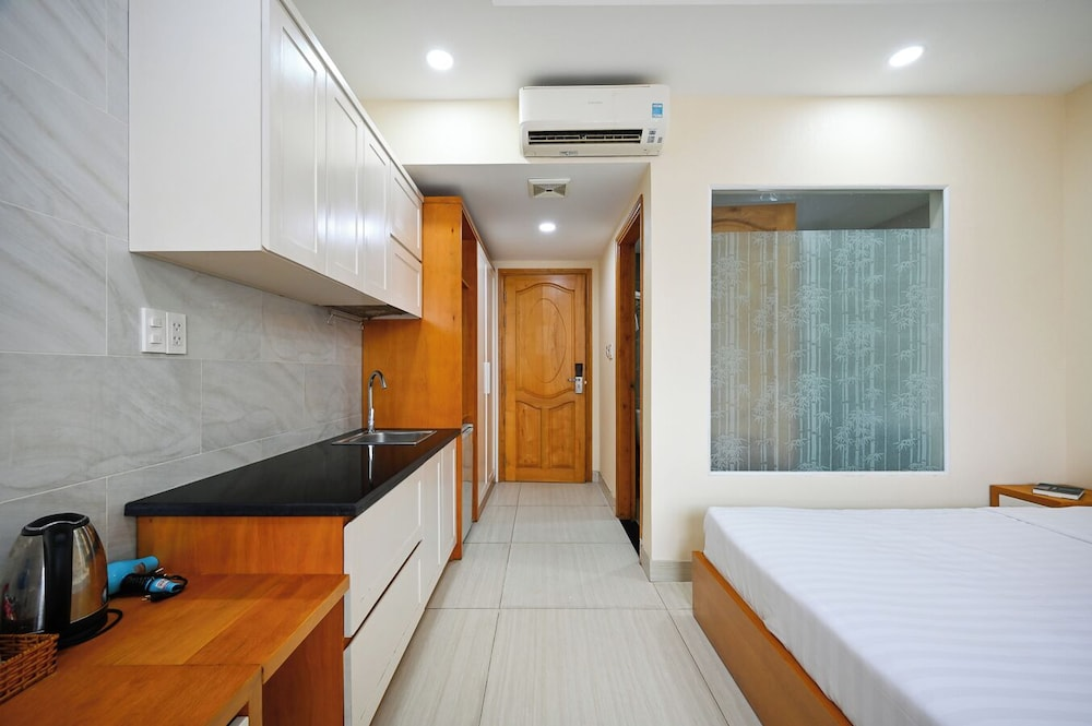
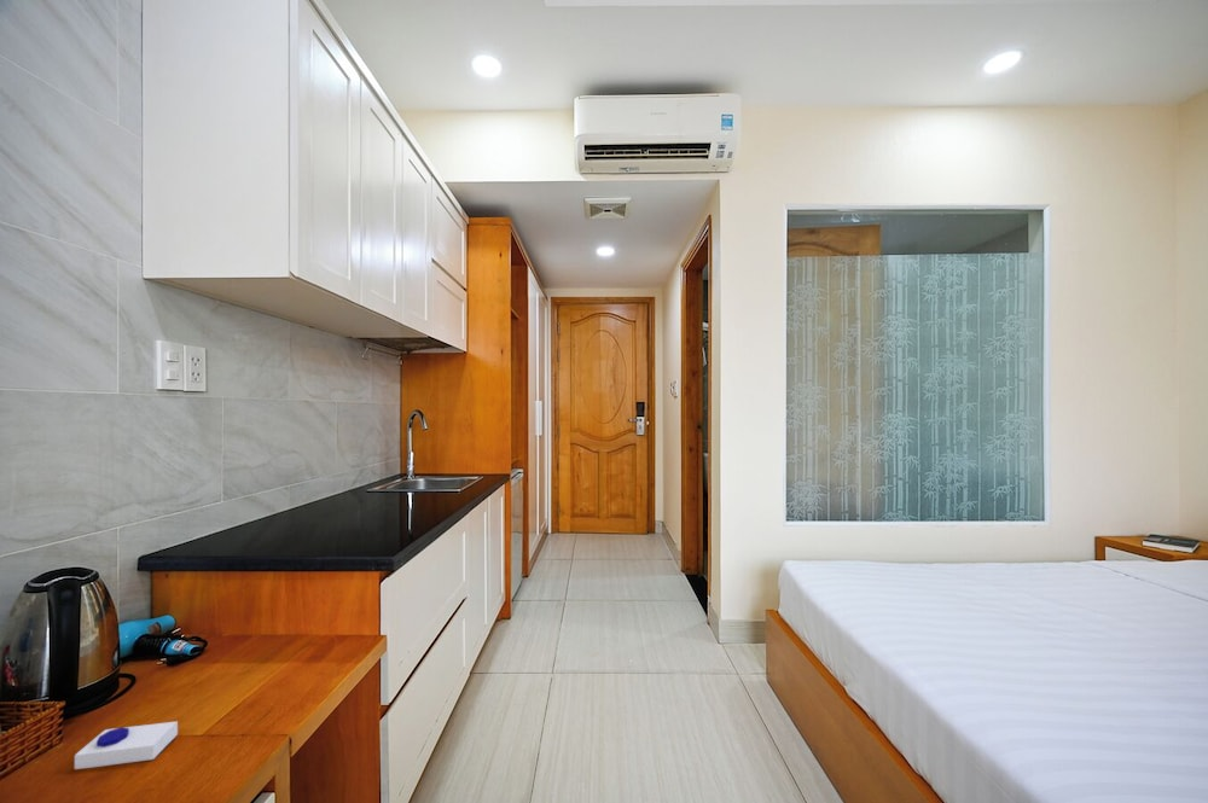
+ soap bar (128, 741)
